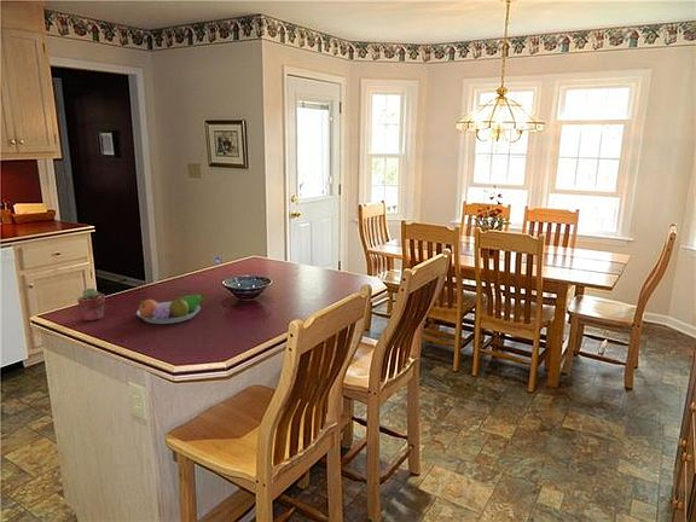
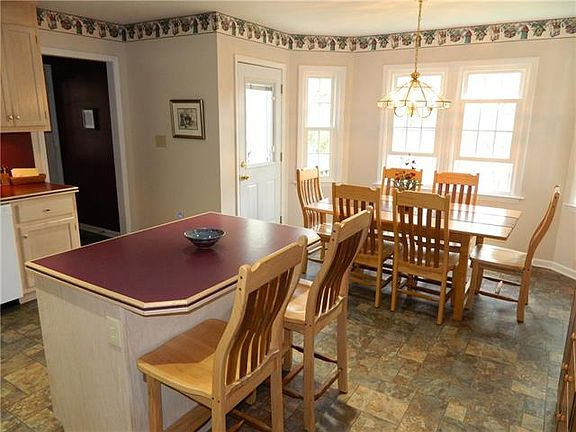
- fruit bowl (170, 304)
- potted succulent (92, 302)
